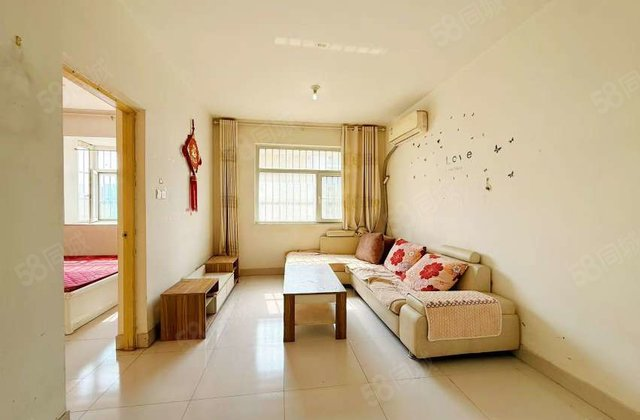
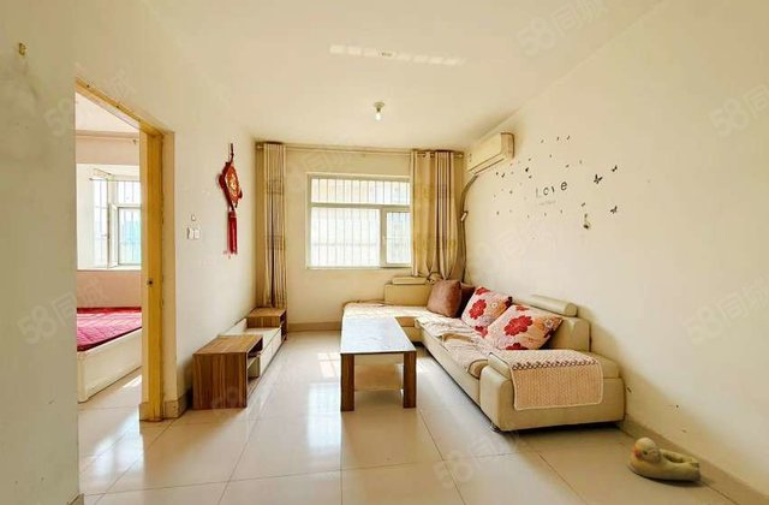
+ rubber duck (662, 454)
